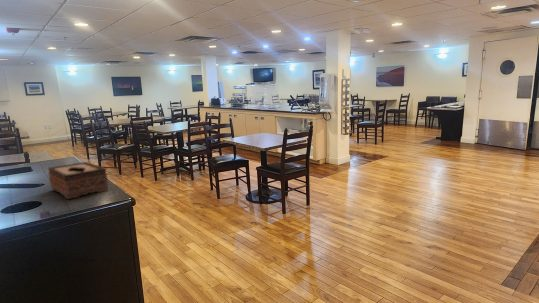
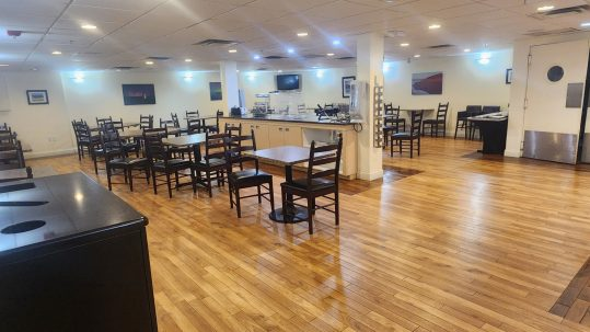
- tissue box (77, 178)
